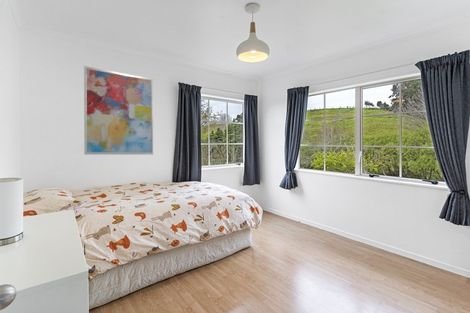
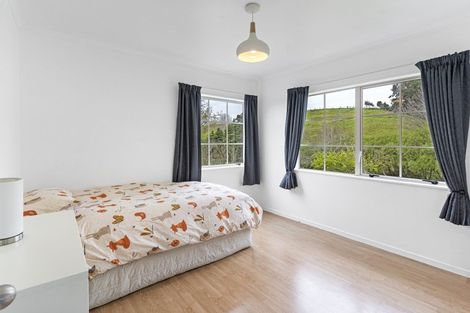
- wall art (121, 114)
